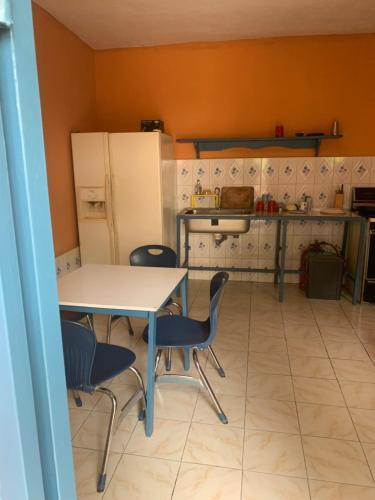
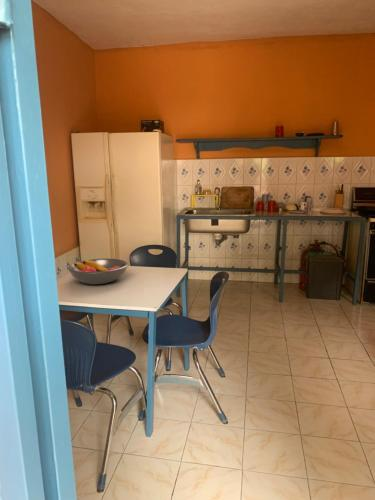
+ fruit bowl (98, 270)
